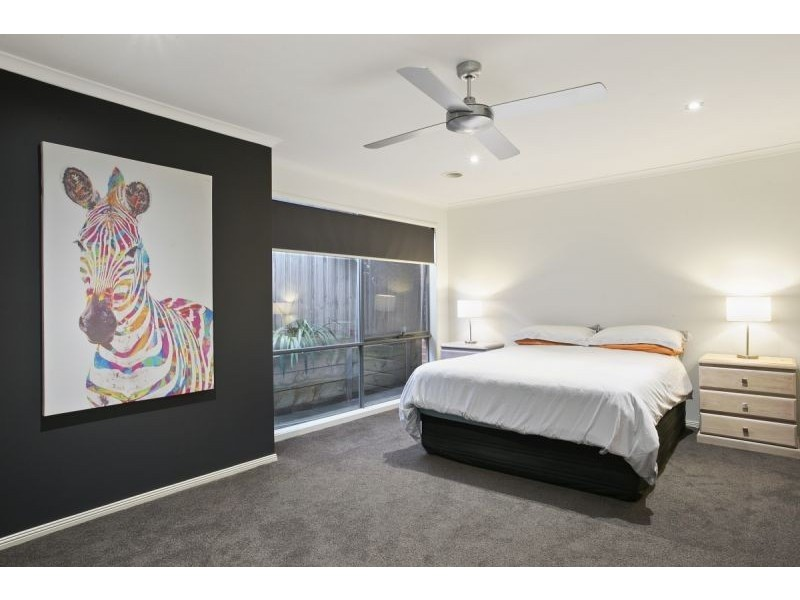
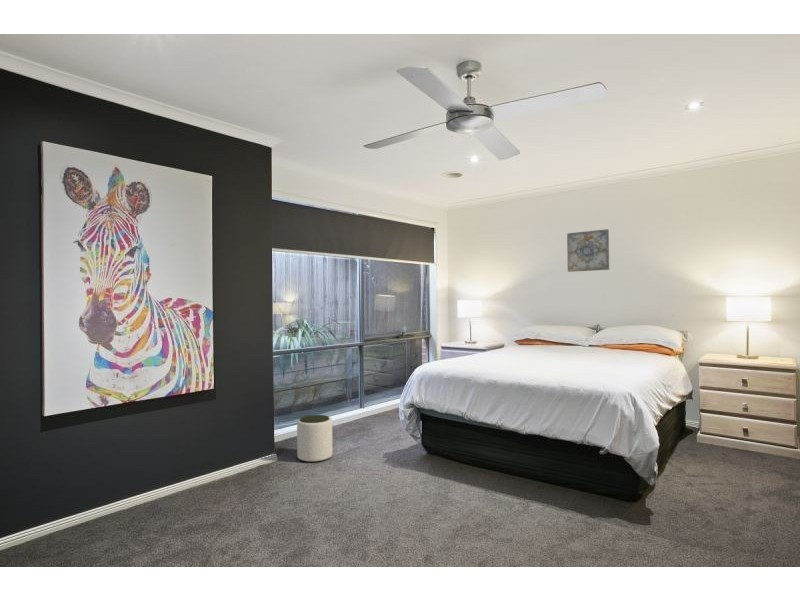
+ plant pot (314, 437)
+ wall art (587, 251)
